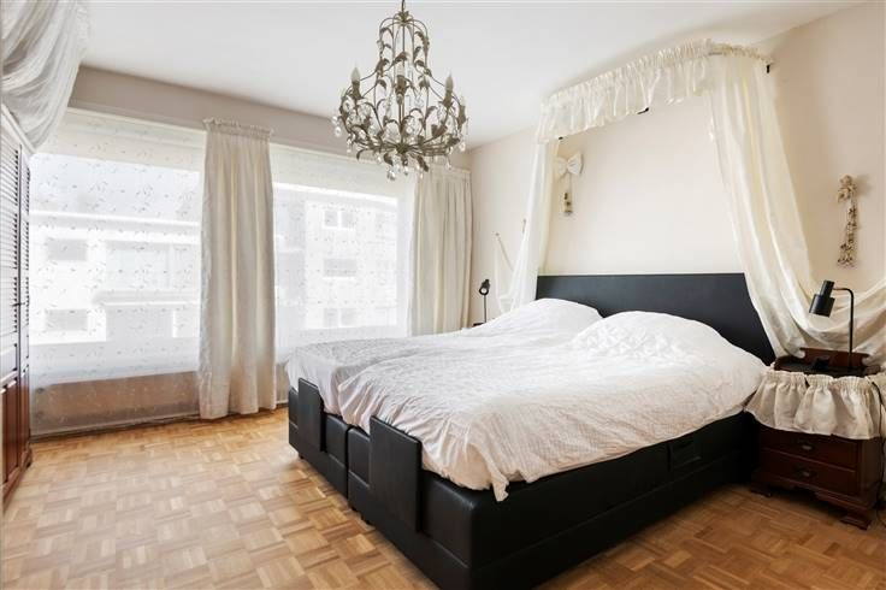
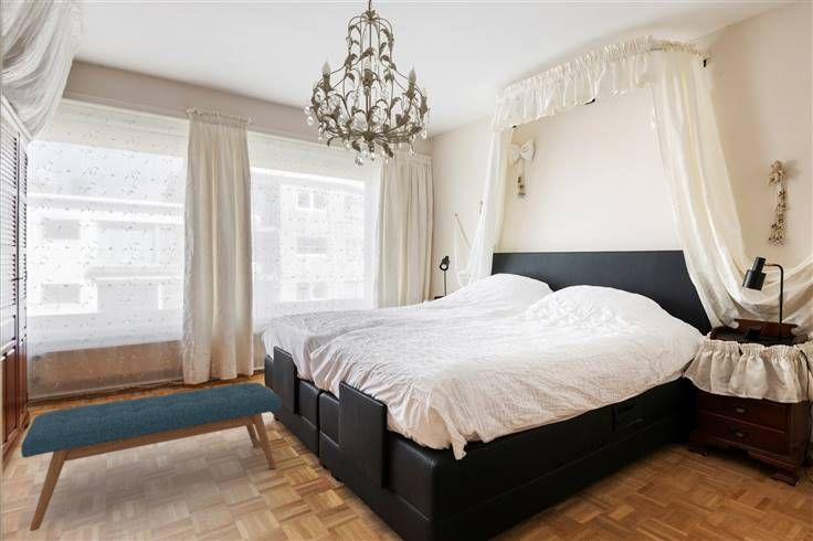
+ bench (166, 441)
